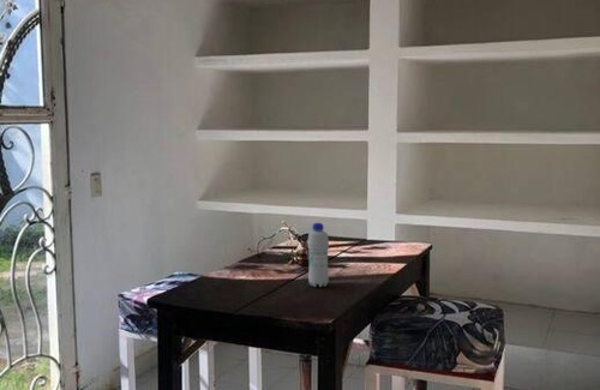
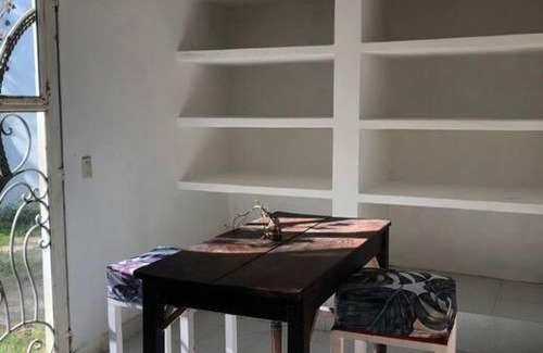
- bottle (318, 253)
